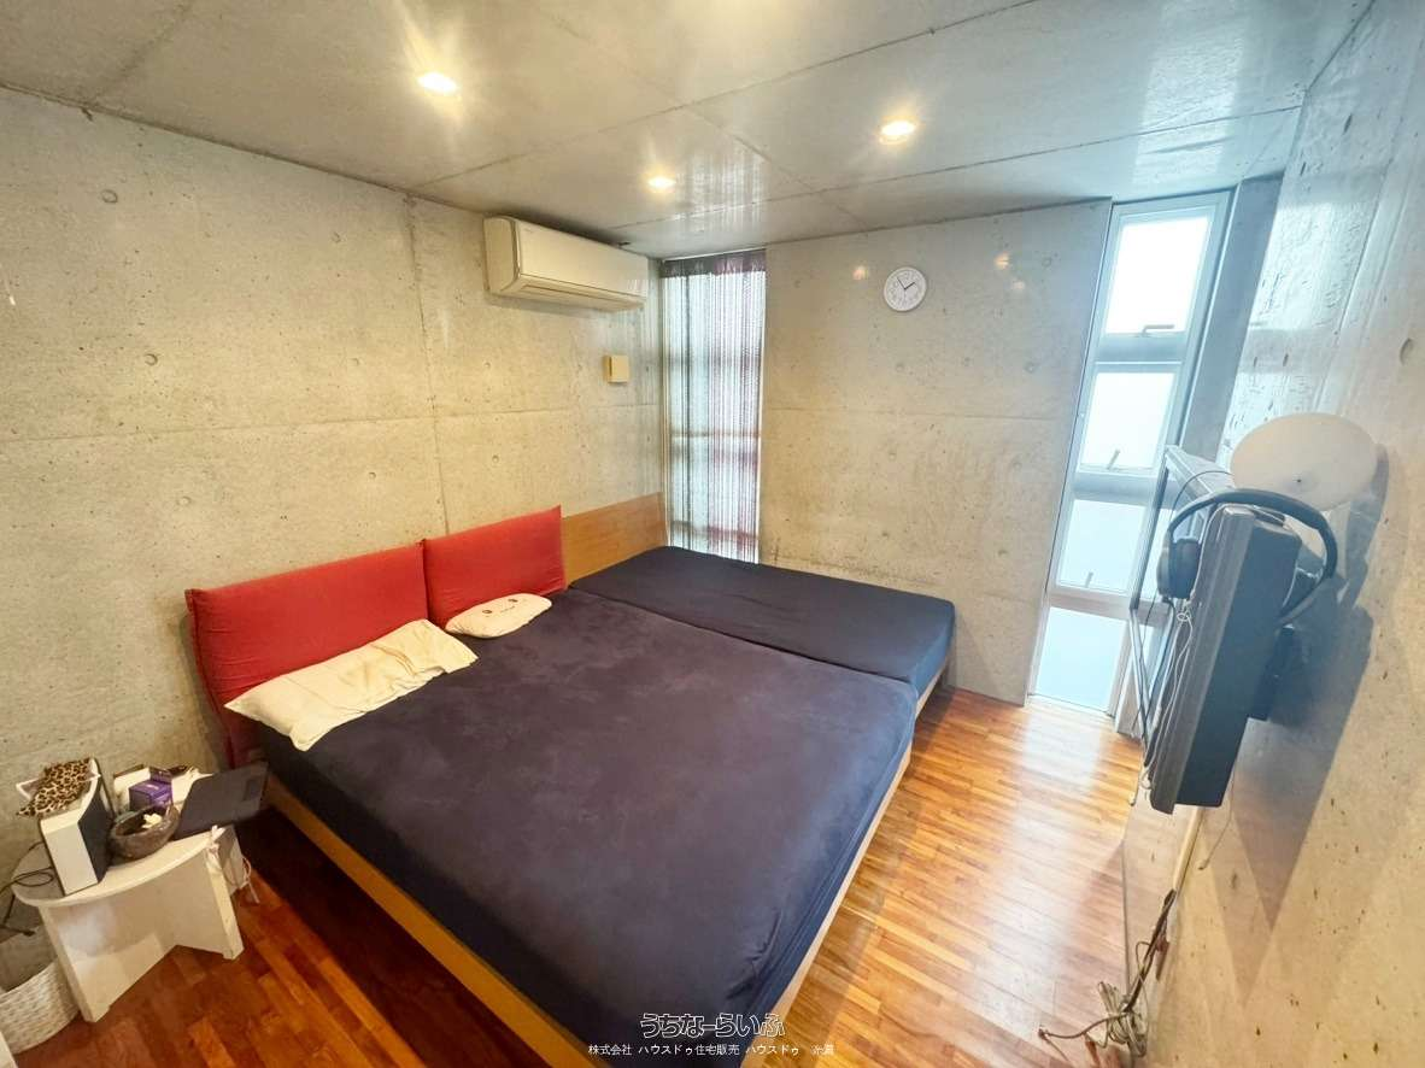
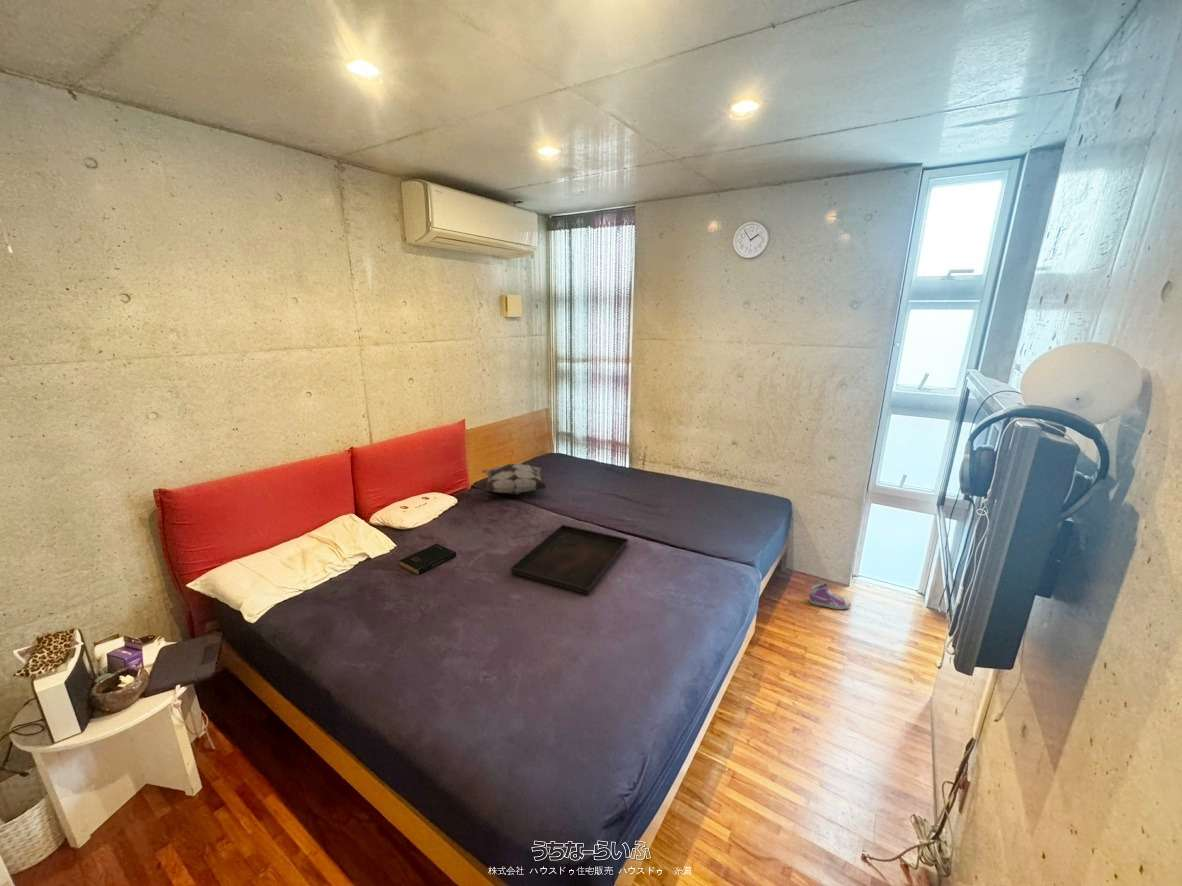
+ decorative pillow (513, 478)
+ book (429, 557)
+ serving tray (573, 555)
+ sneaker (831, 595)
